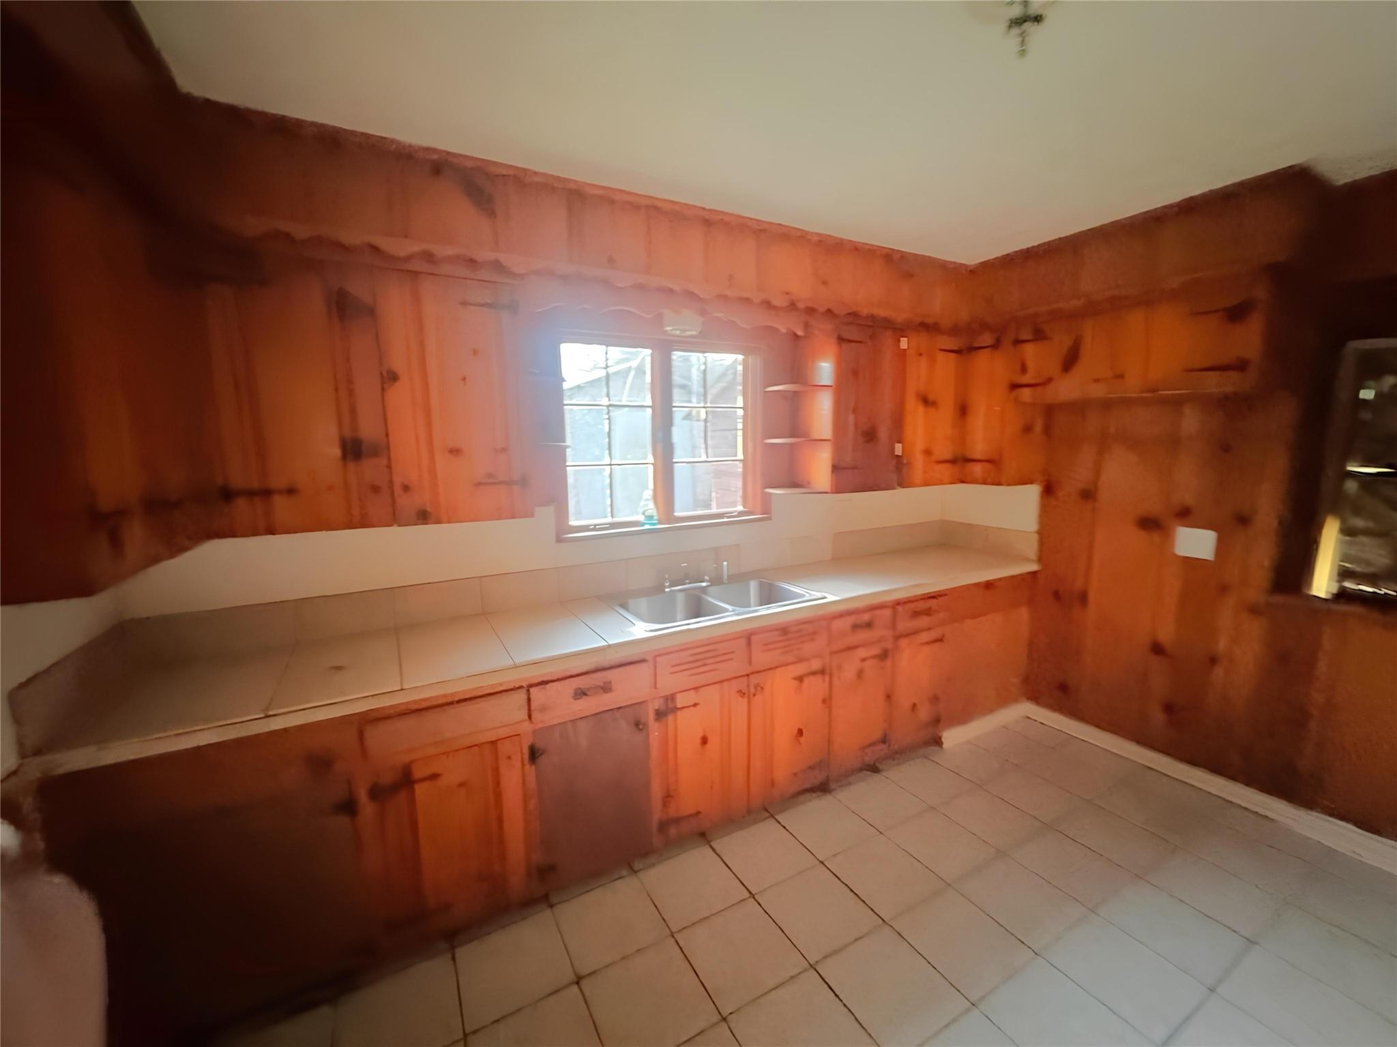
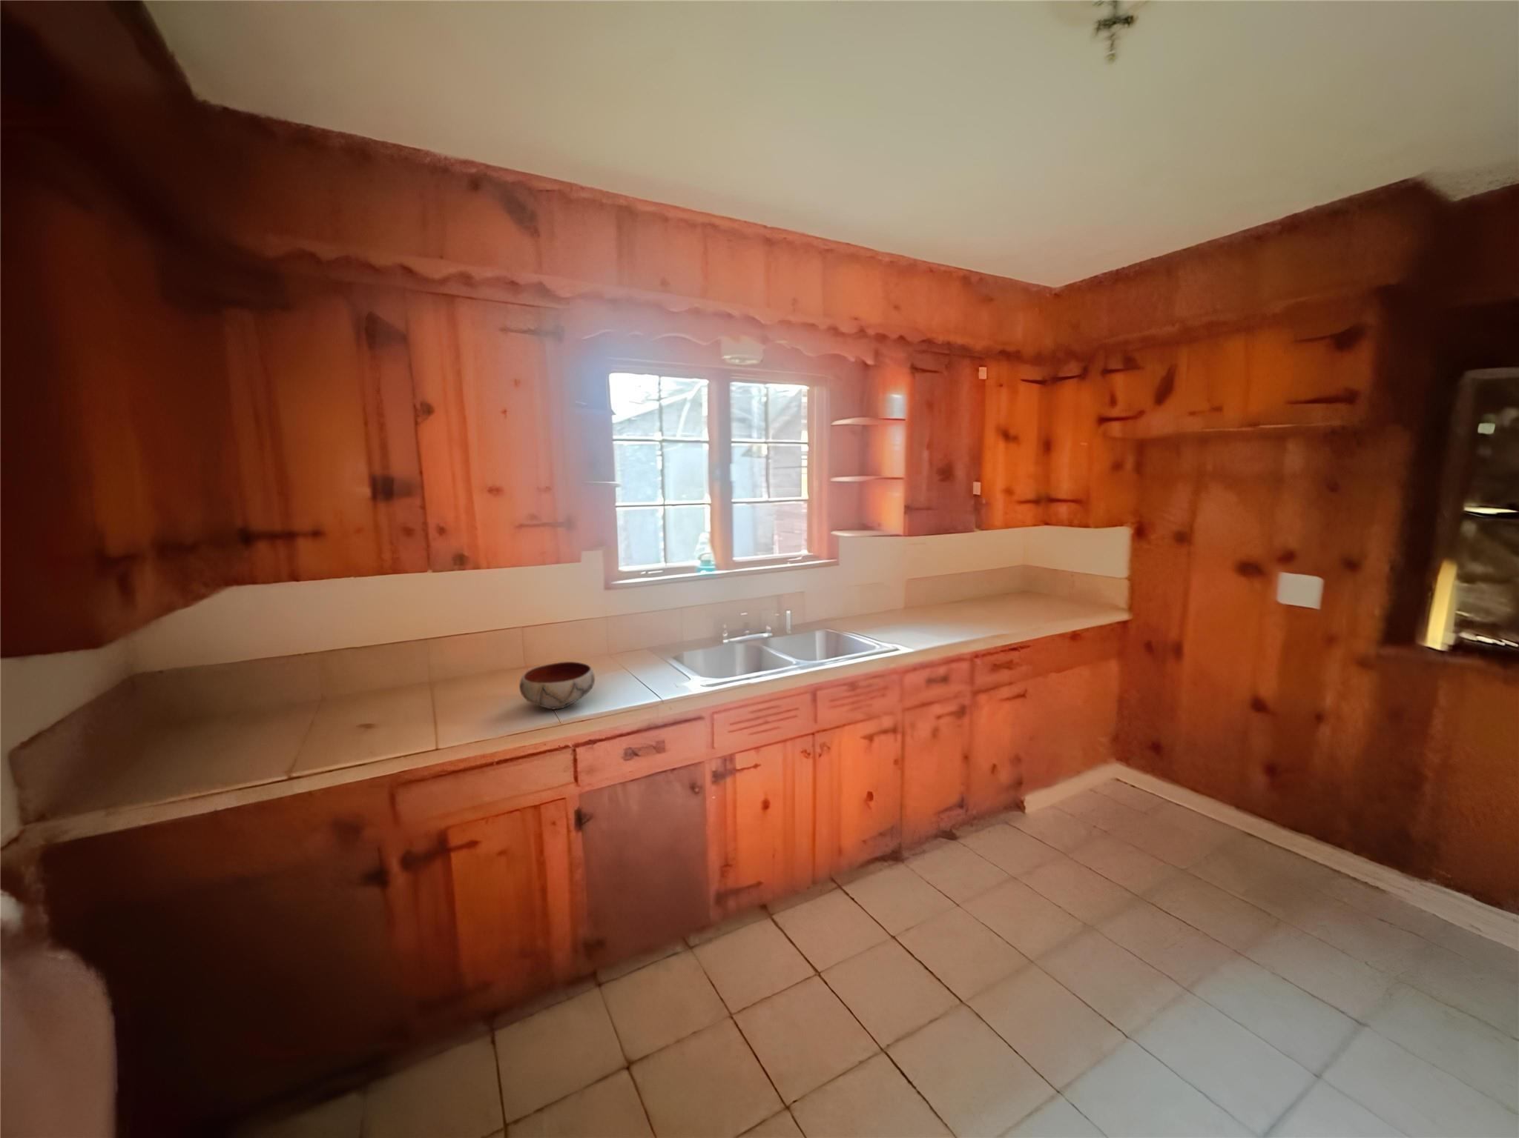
+ bowl (557, 687)
